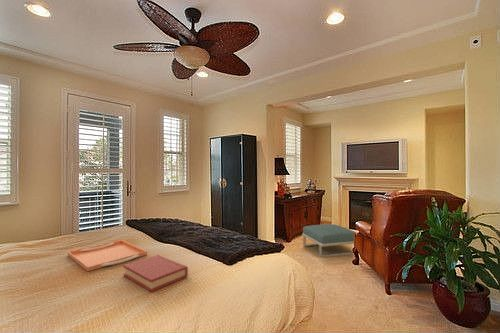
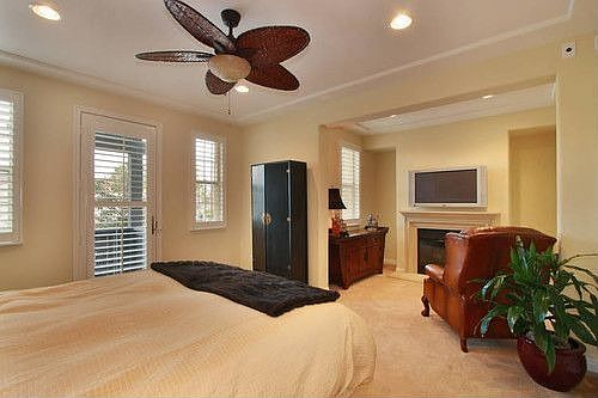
- hardback book (155, 270)
- footstool (329, 238)
- serving tray (107, 253)
